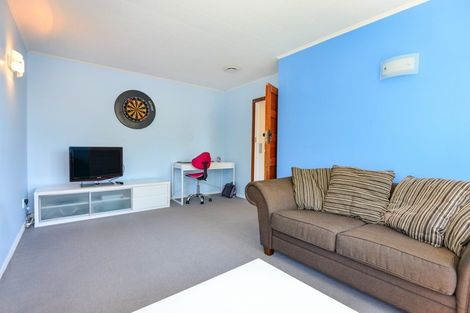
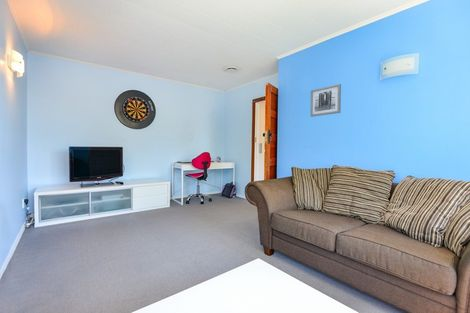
+ wall art (324, 101)
